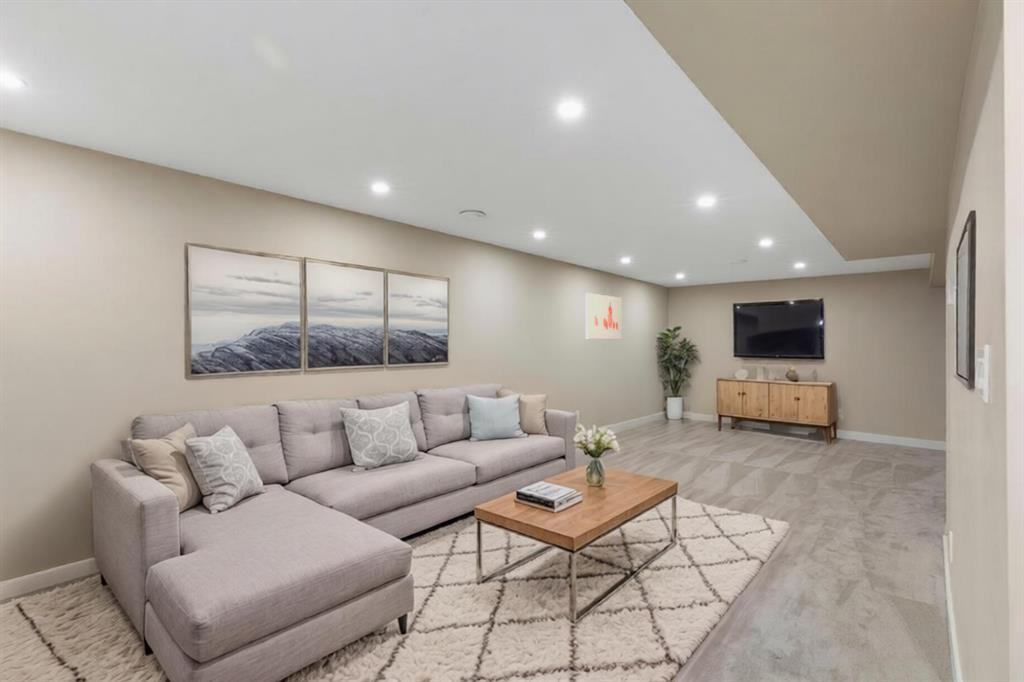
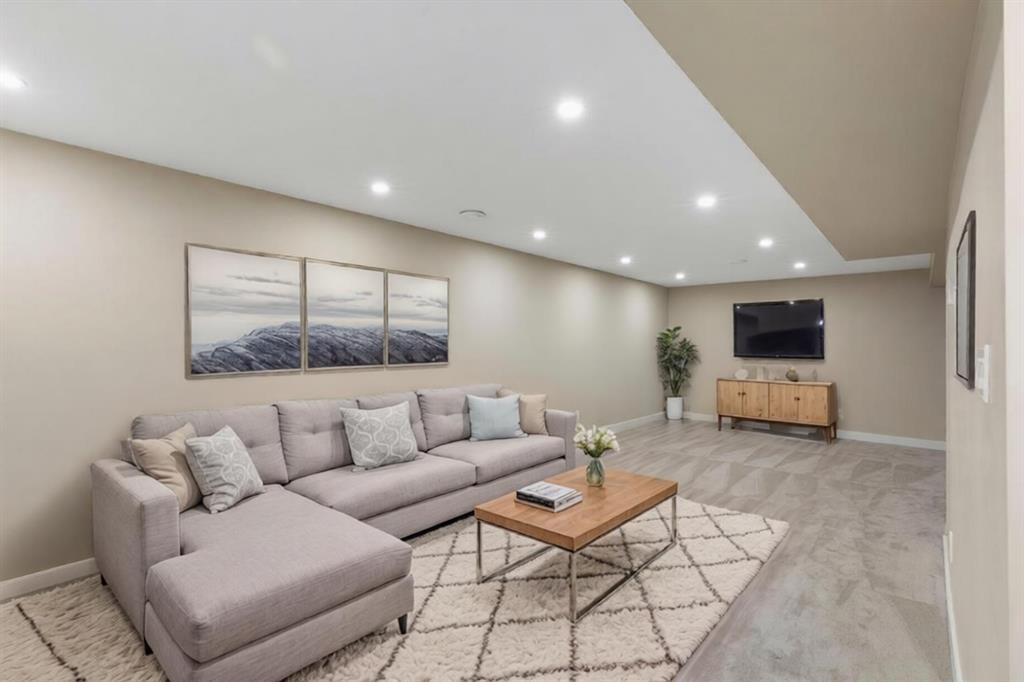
- wall art (604, 317)
